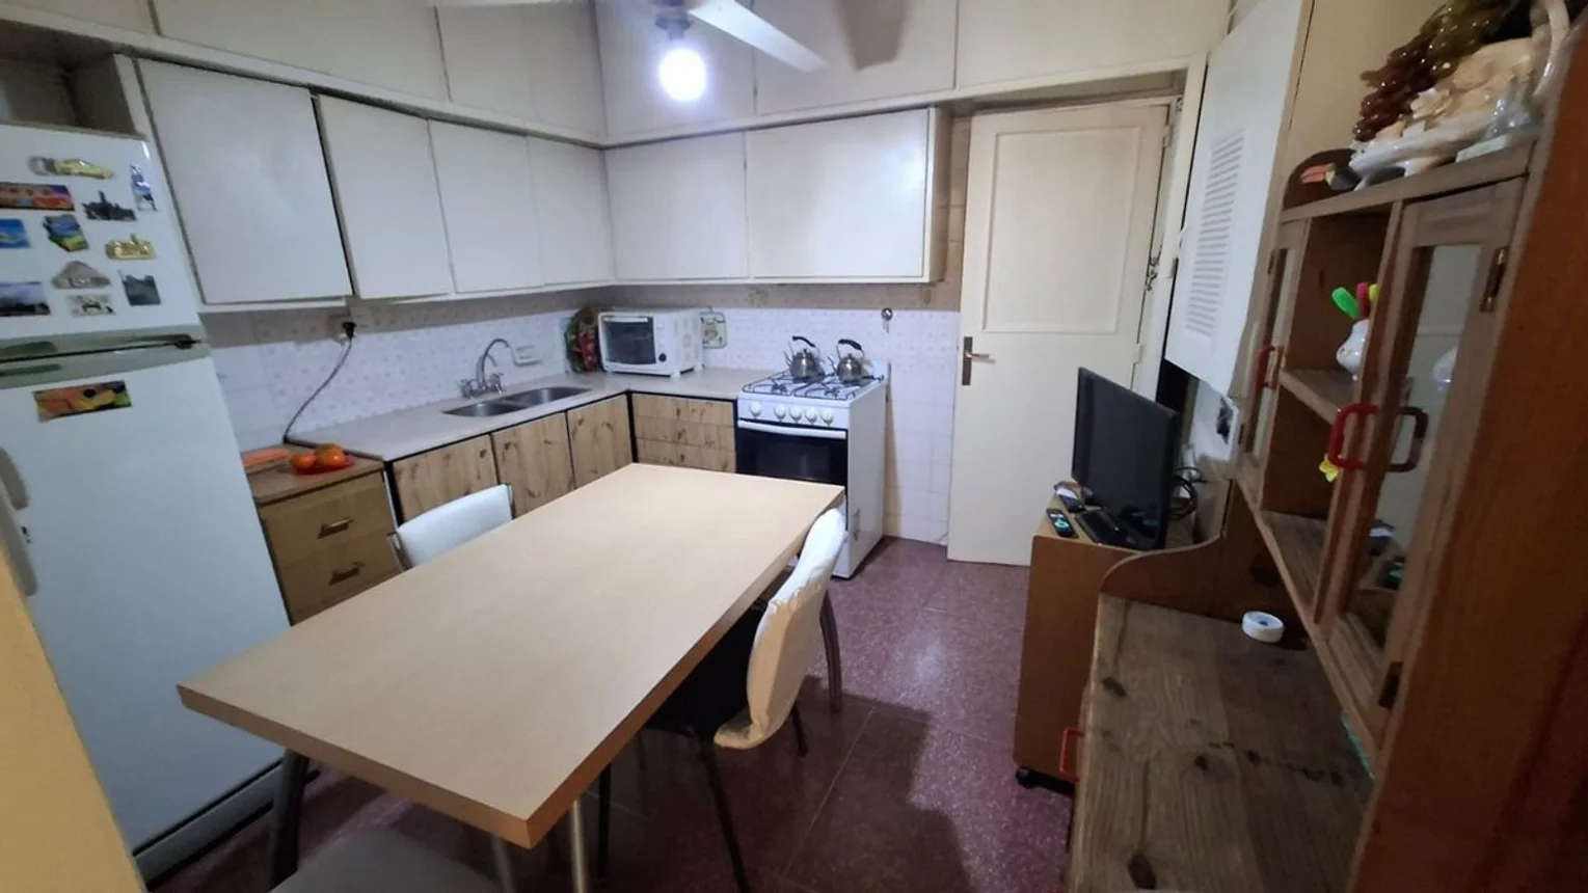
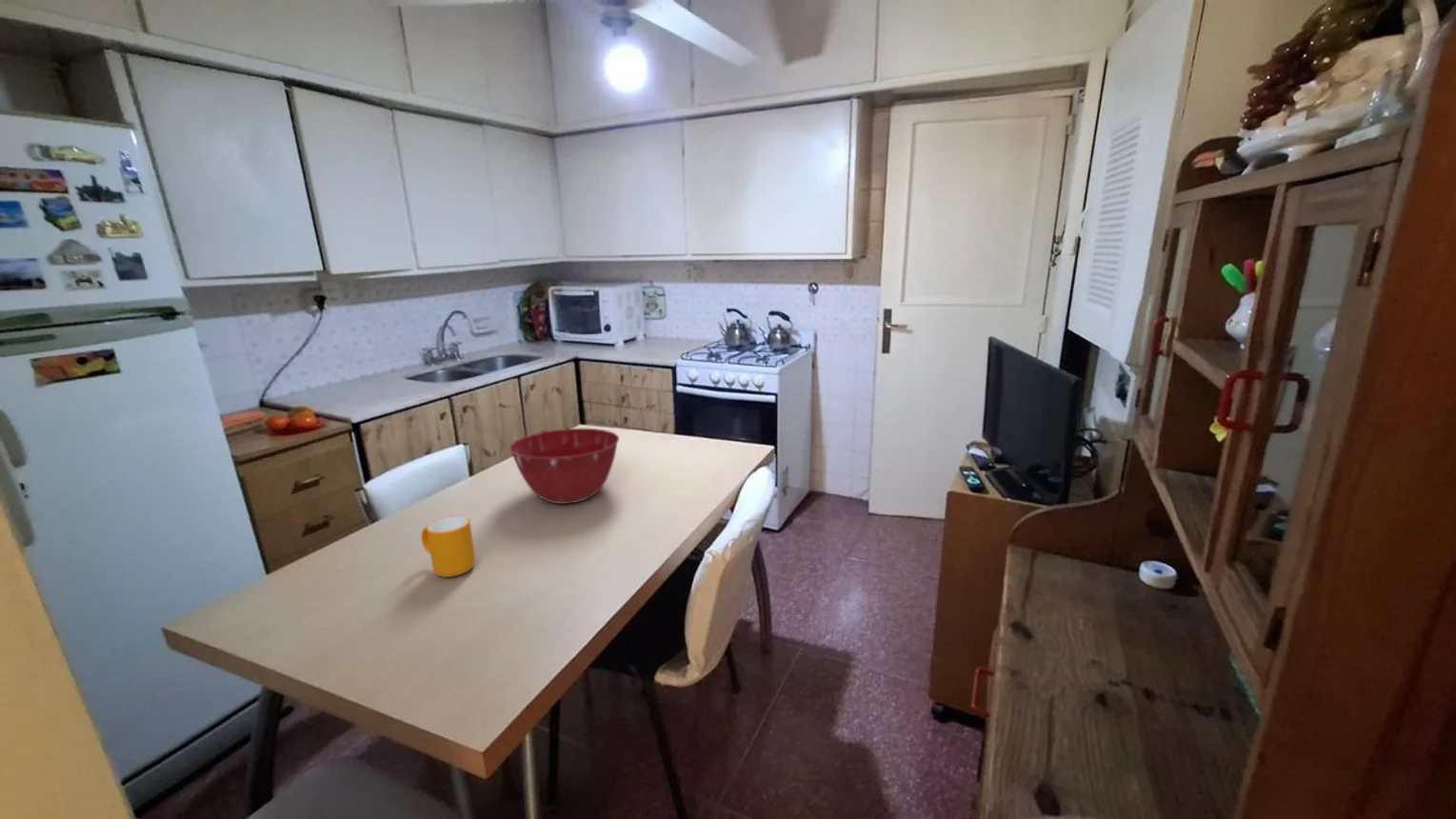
+ mixing bowl (568, 468)
+ mug (445, 546)
